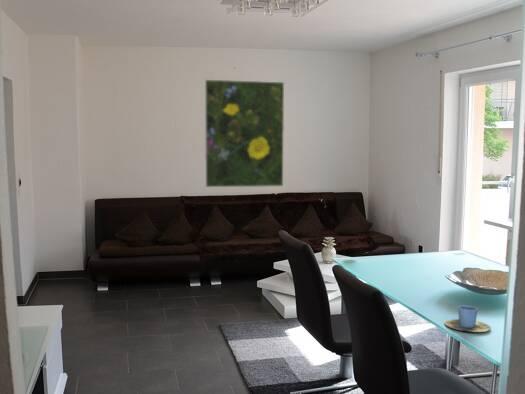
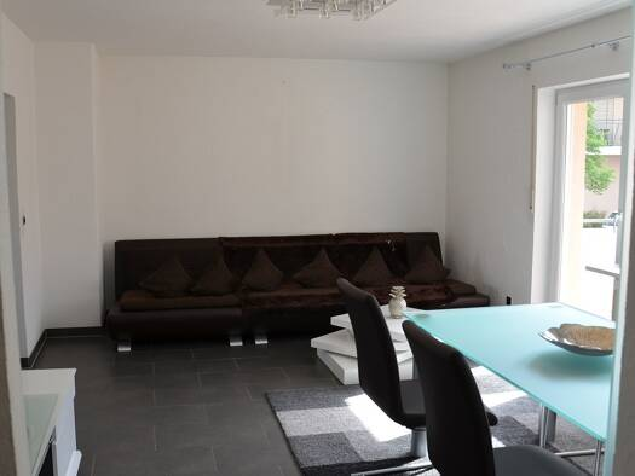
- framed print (244, 134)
- cup (467, 316)
